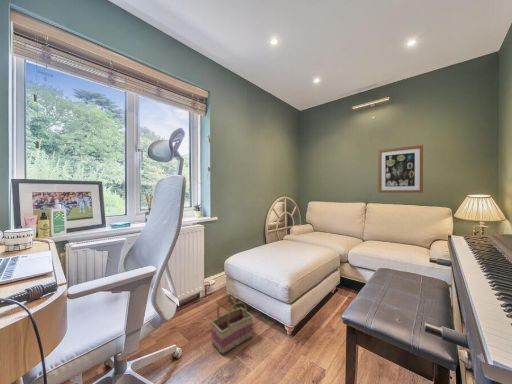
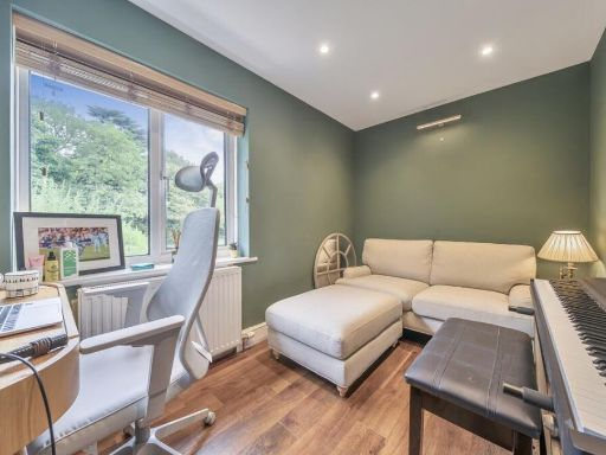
- basket (232, 318)
- wall art (399, 170)
